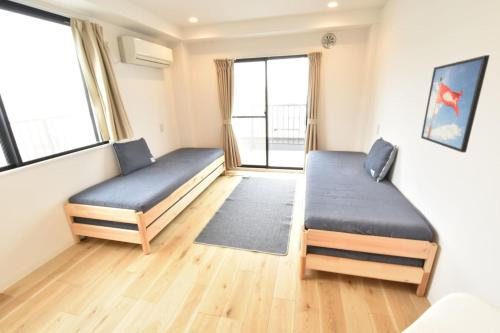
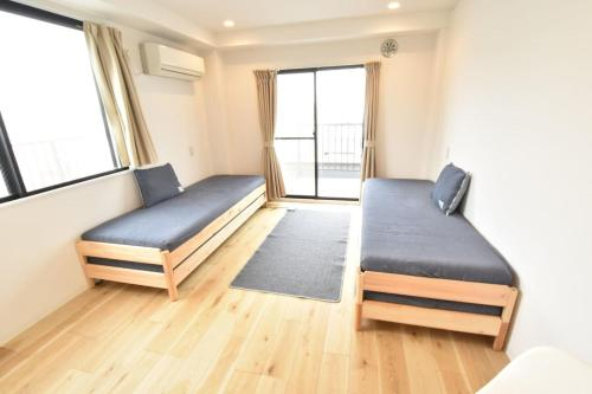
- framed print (448, 105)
